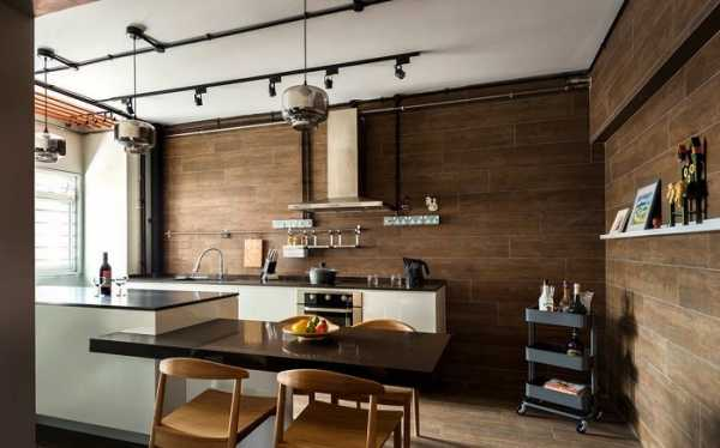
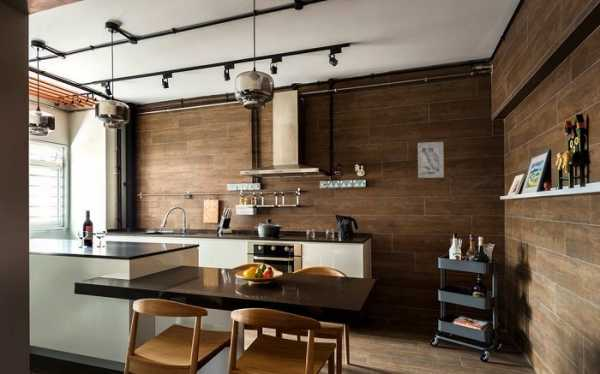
+ wall art (430, 160)
